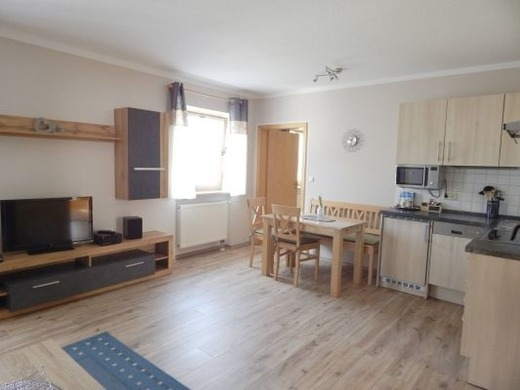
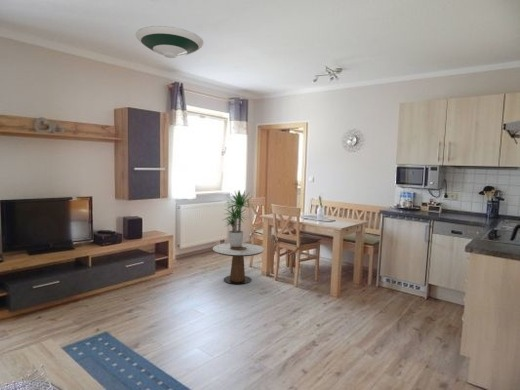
+ potted plant (238, 217)
+ side table (237, 263)
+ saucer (170, 48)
